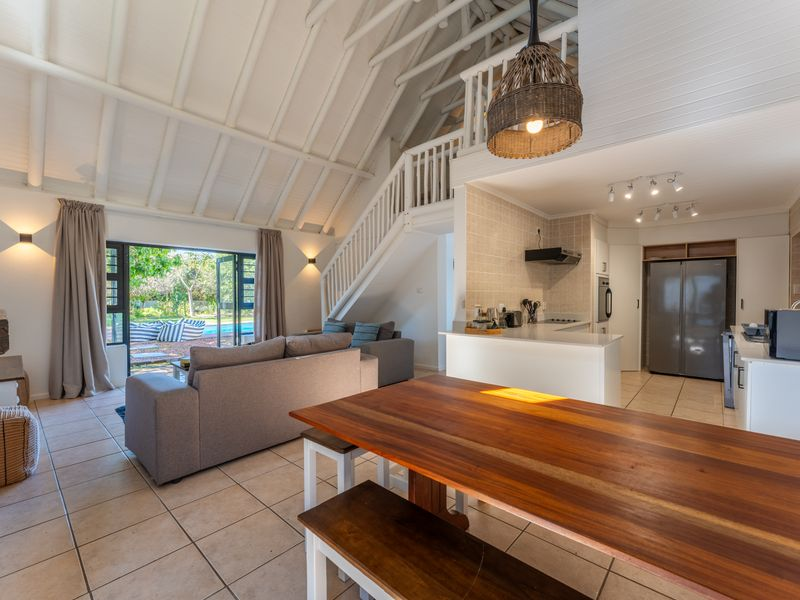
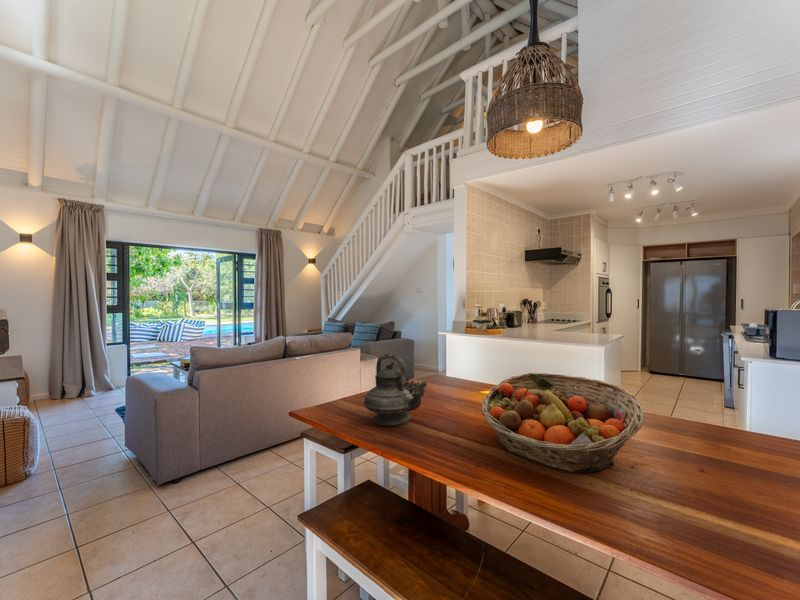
+ fruit basket (554, 416)
+ teapot (397, 388)
